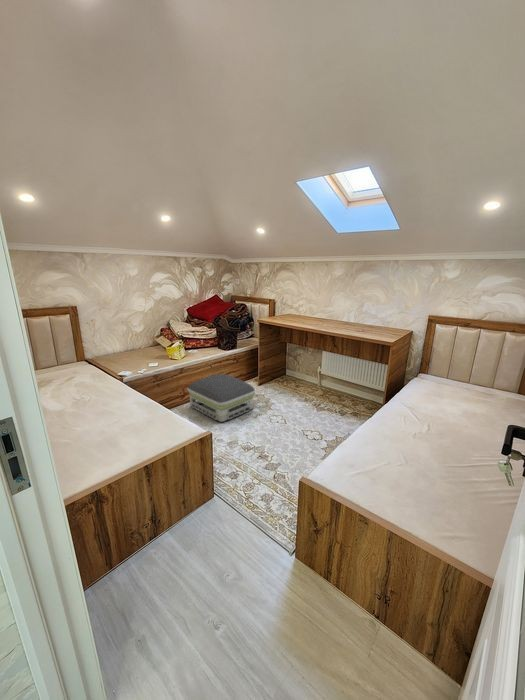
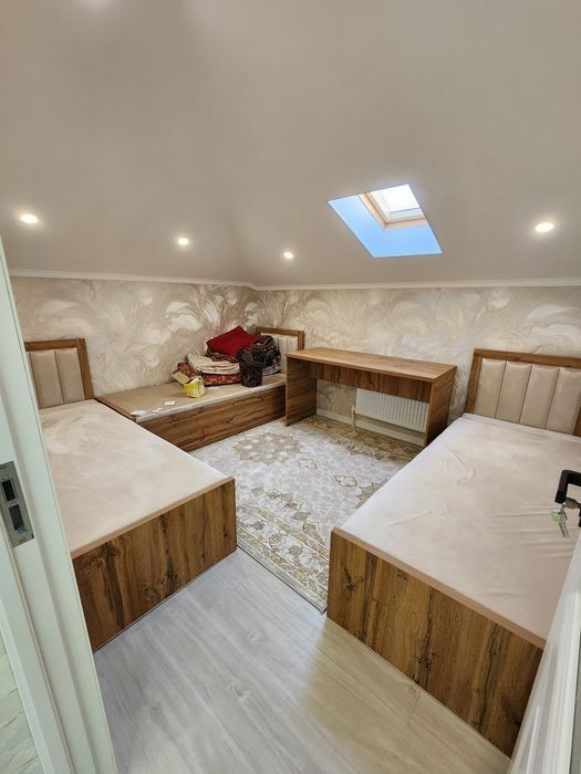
- air purifier (221, 393)
